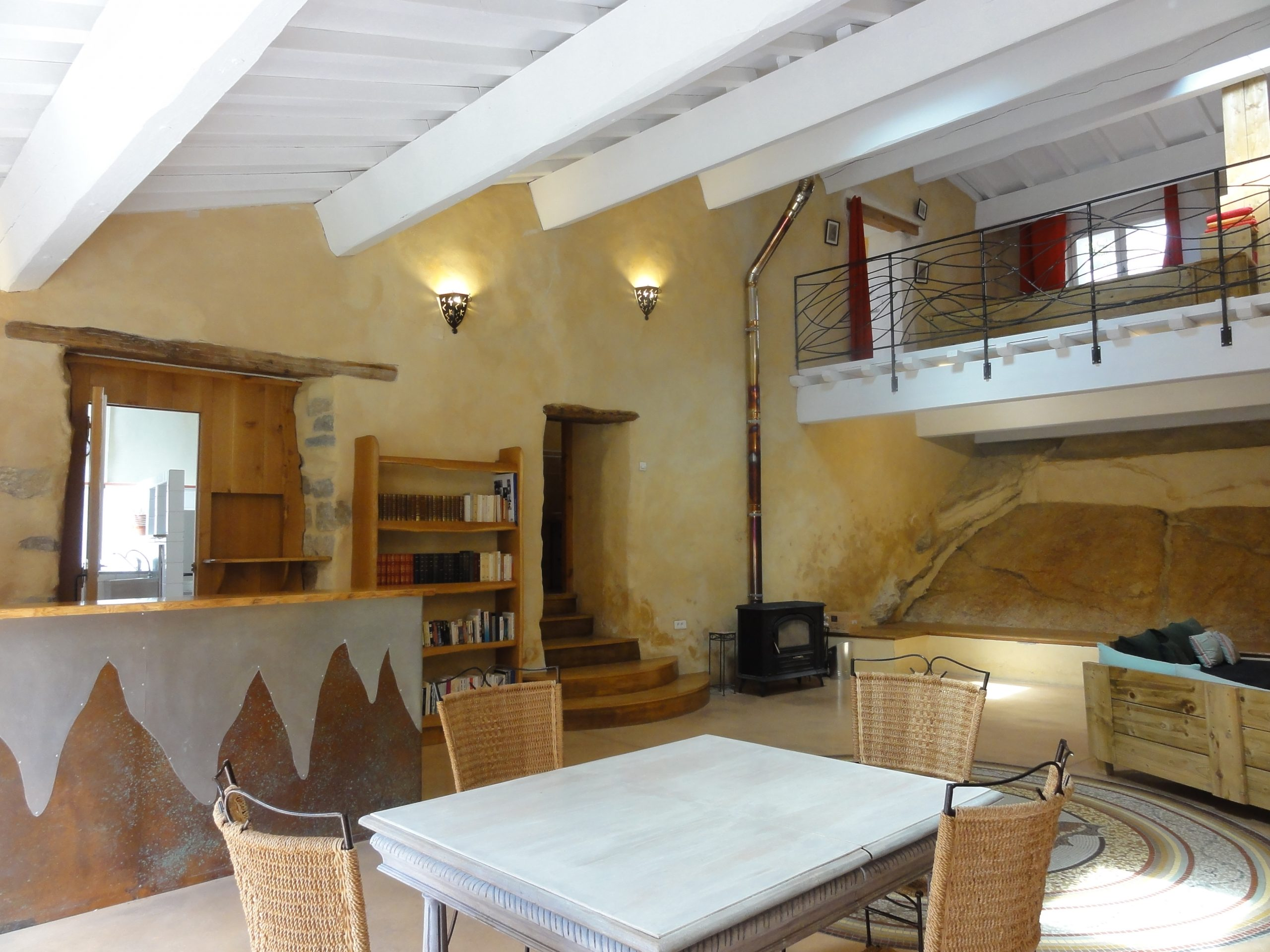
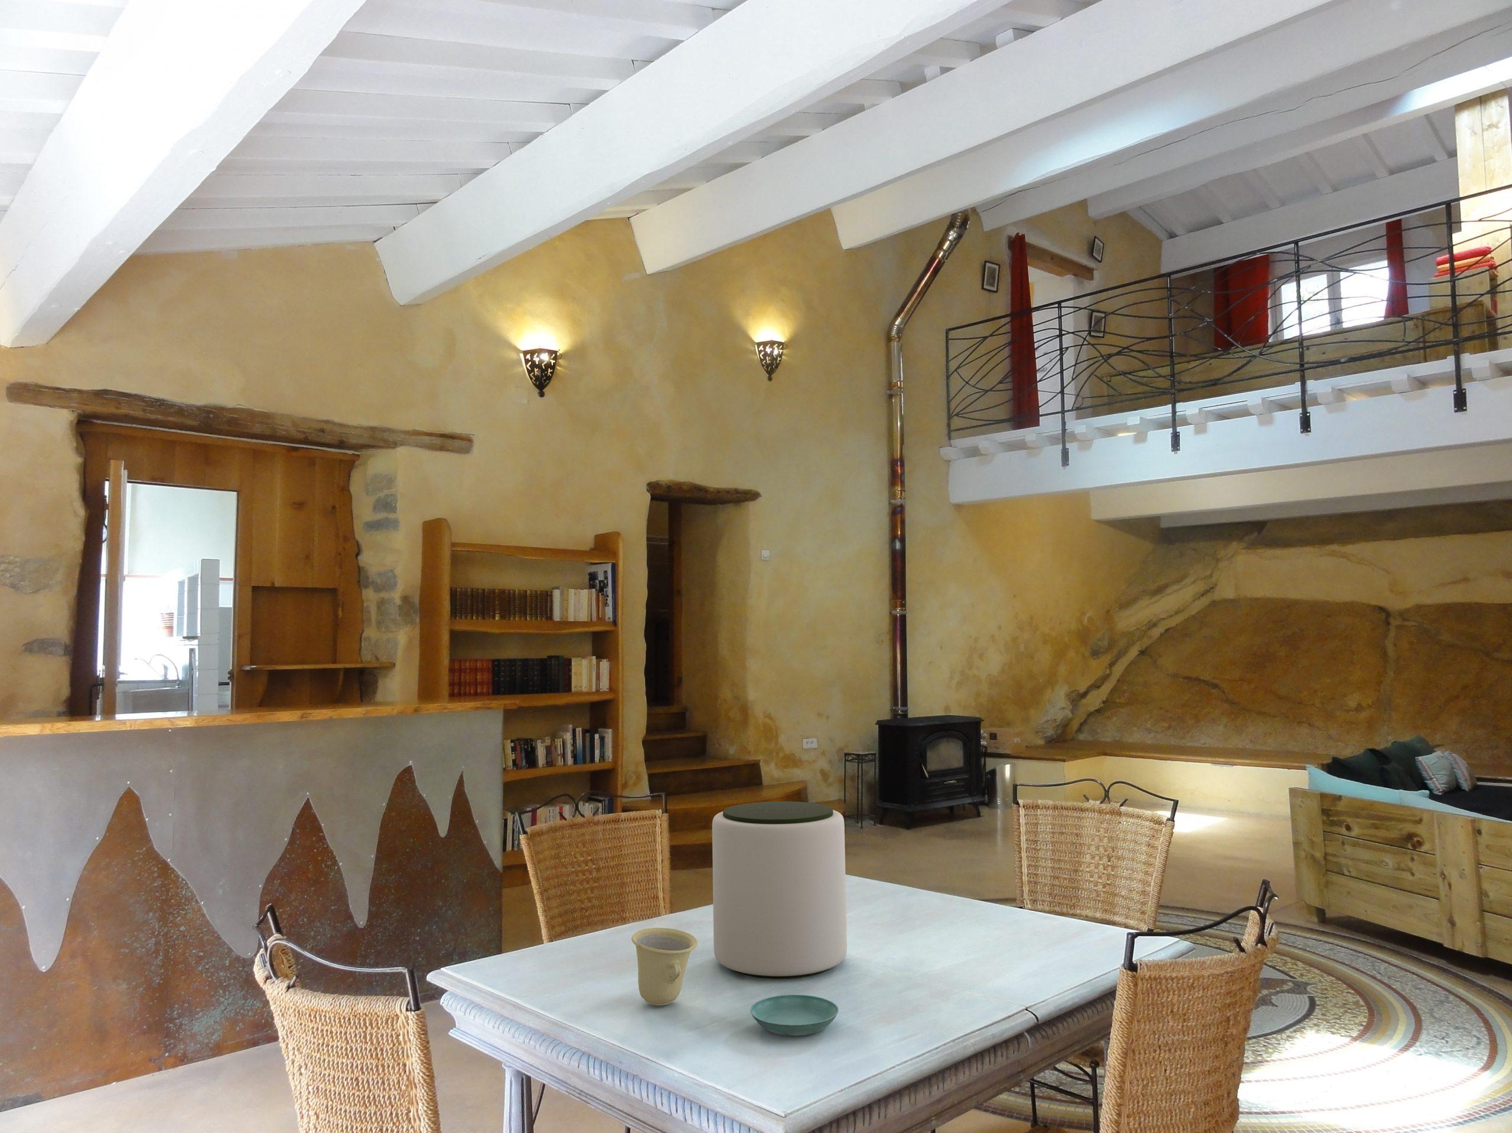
+ saucer (794, 1016)
+ plant pot (779, 885)
+ cup (664, 969)
